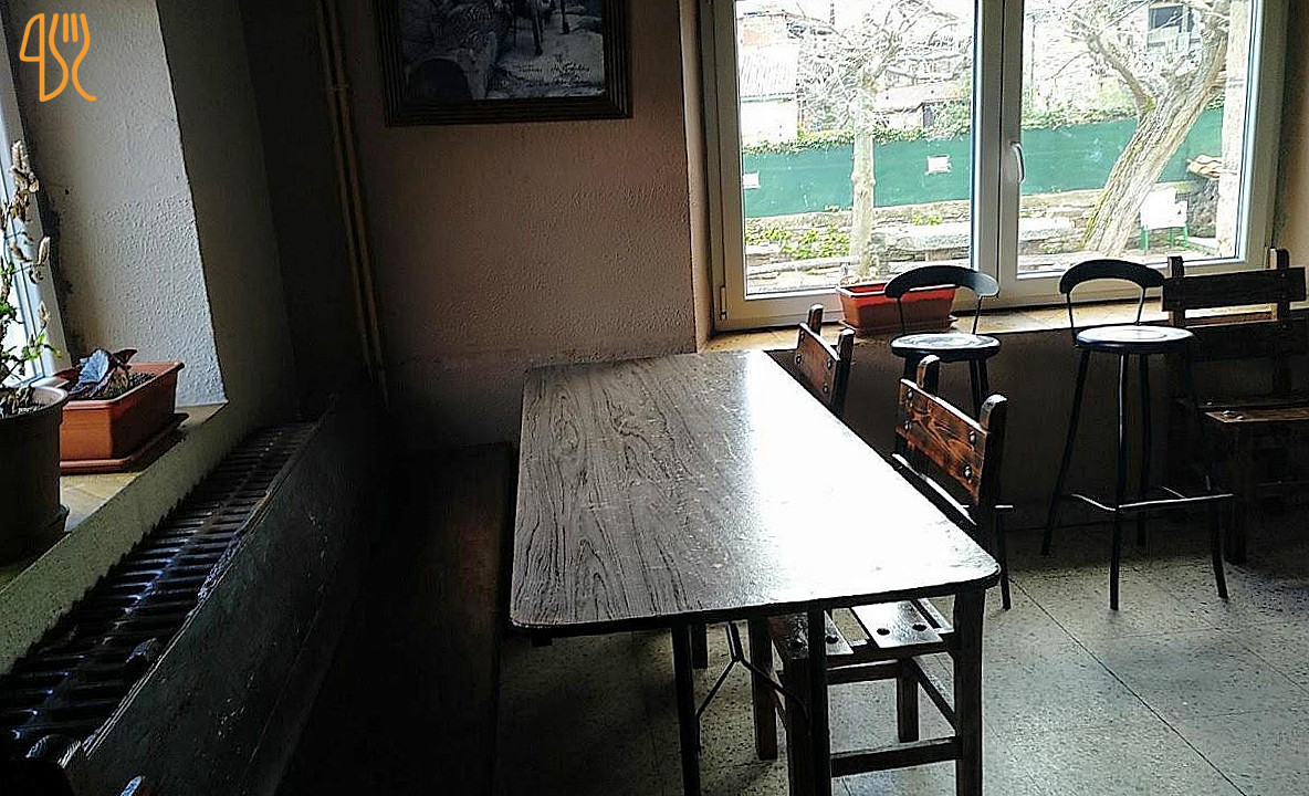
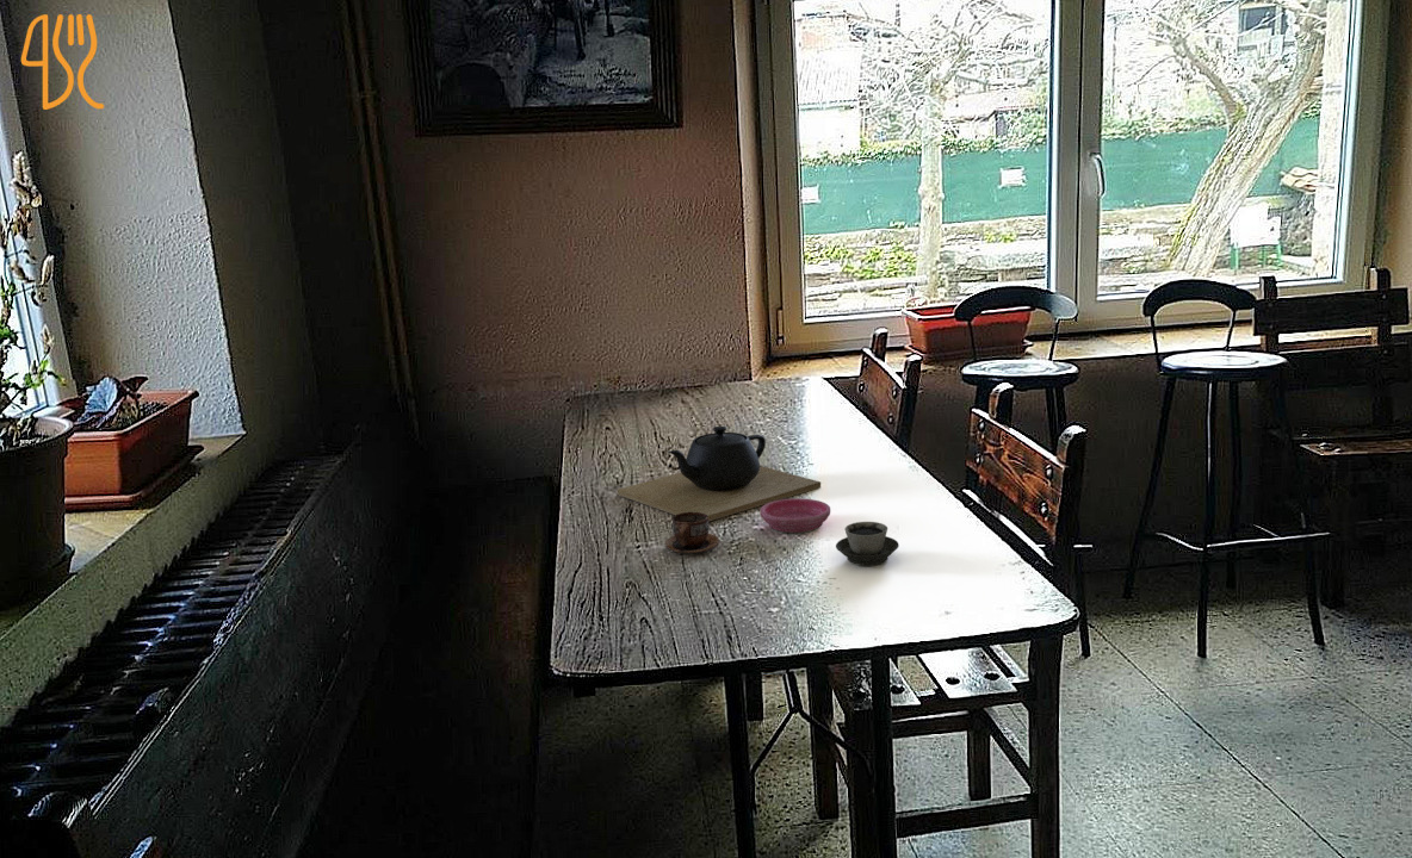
+ saucer (795, 516)
+ cup (867, 543)
+ teapot (716, 460)
+ cup (689, 531)
